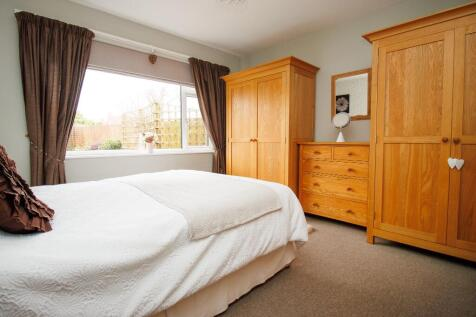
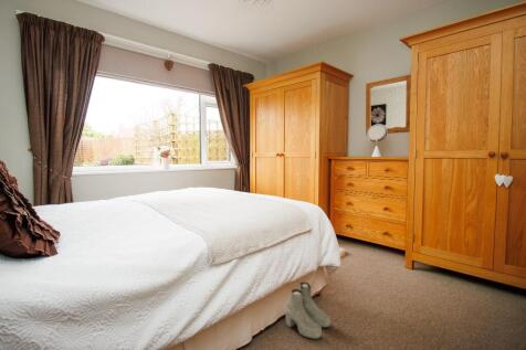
+ boots (307, 307)
